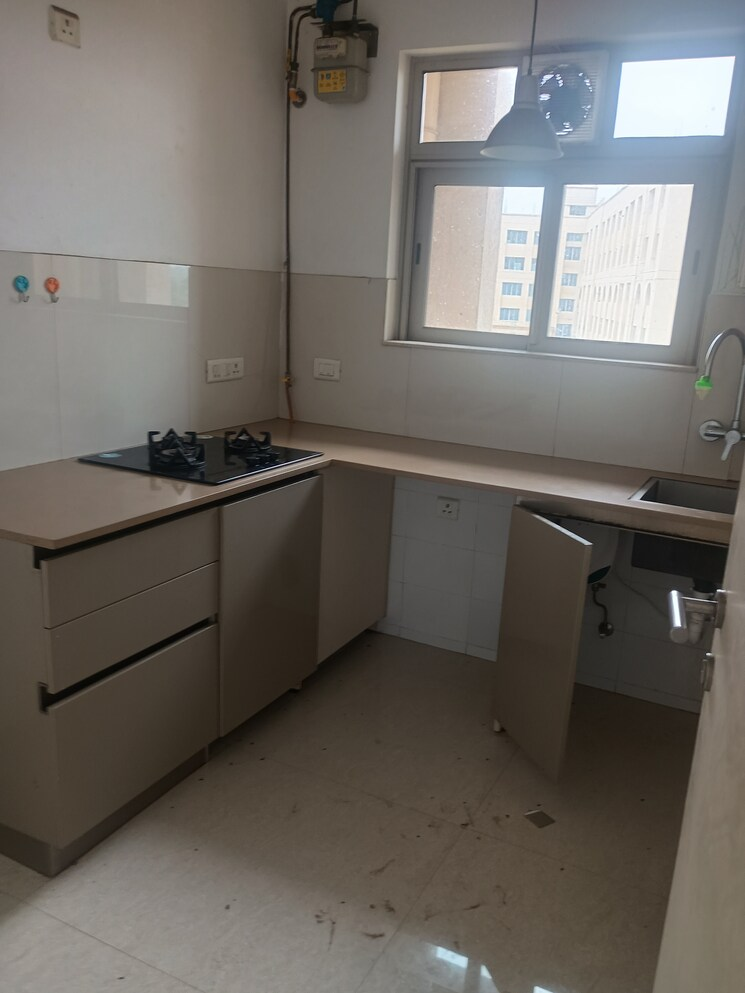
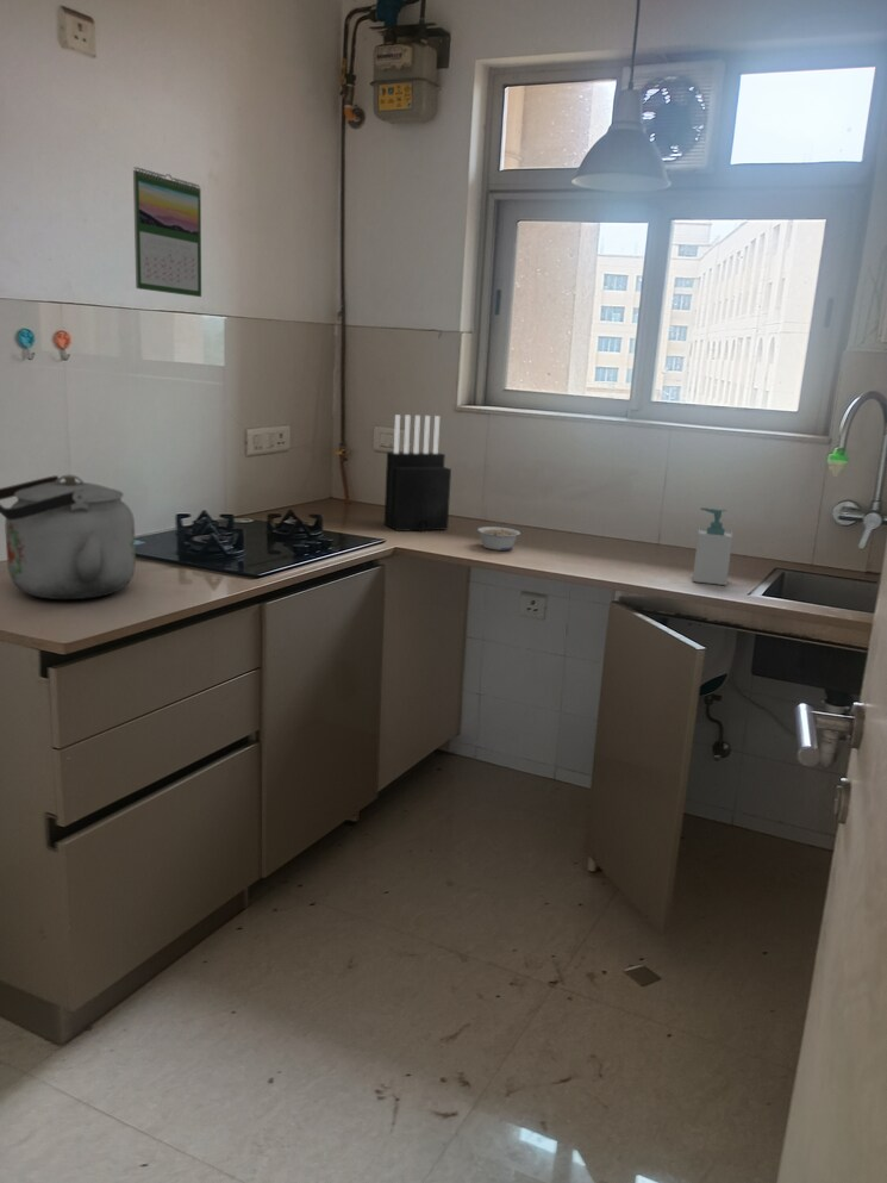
+ kettle (70, 536)
+ knife block (419, 473)
+ calendar (169, 234)
+ soap bottle (713, 544)
+ legume (499, 537)
